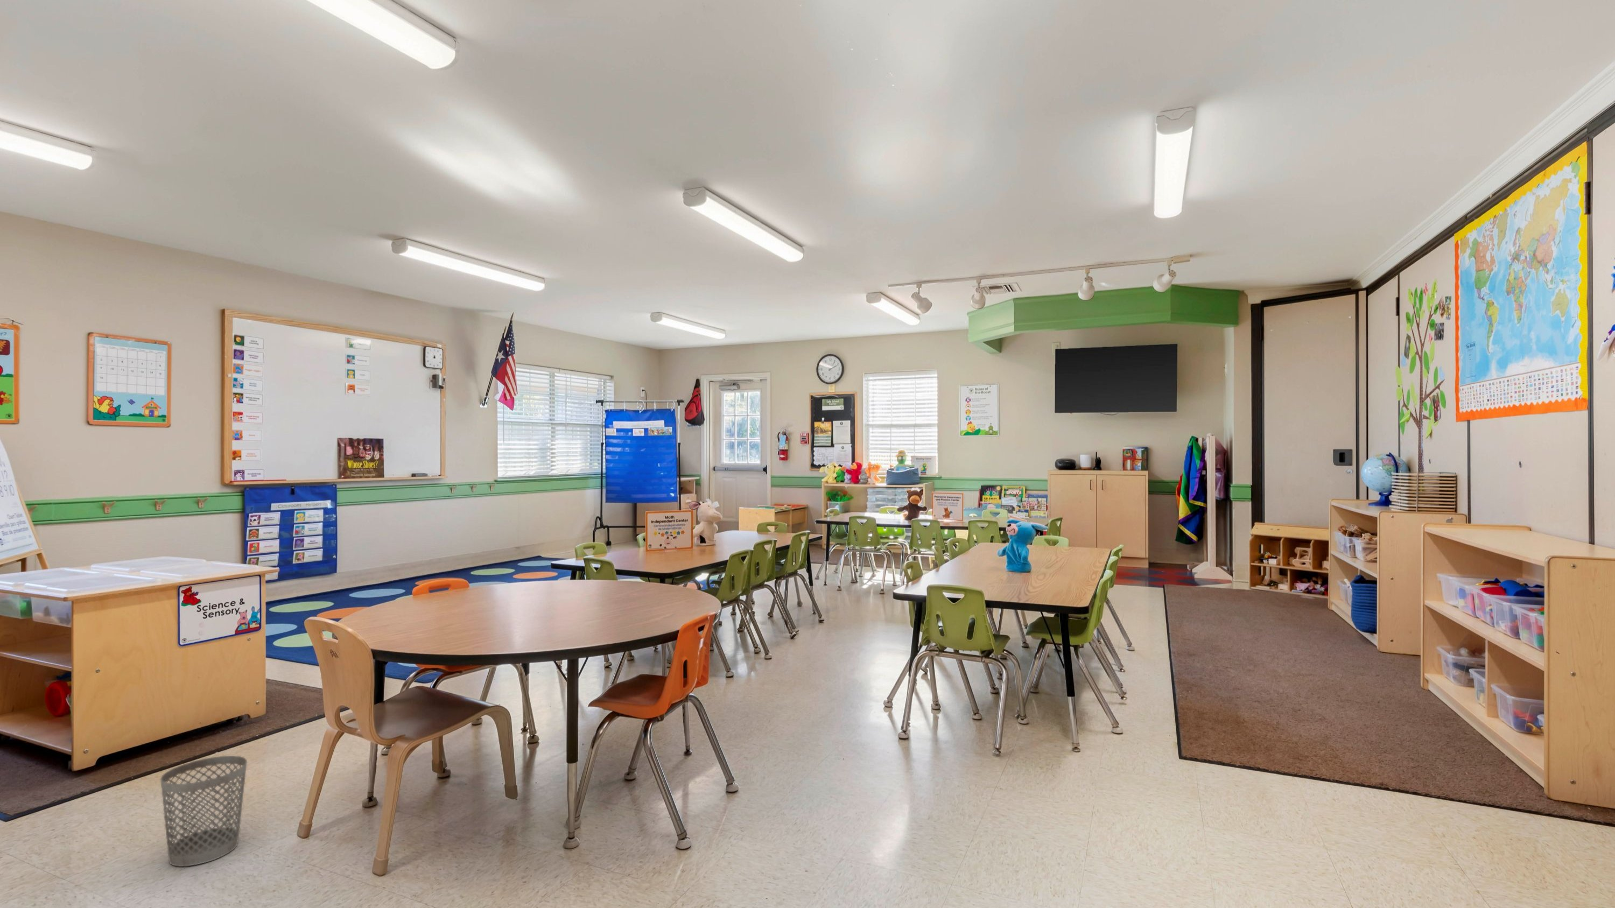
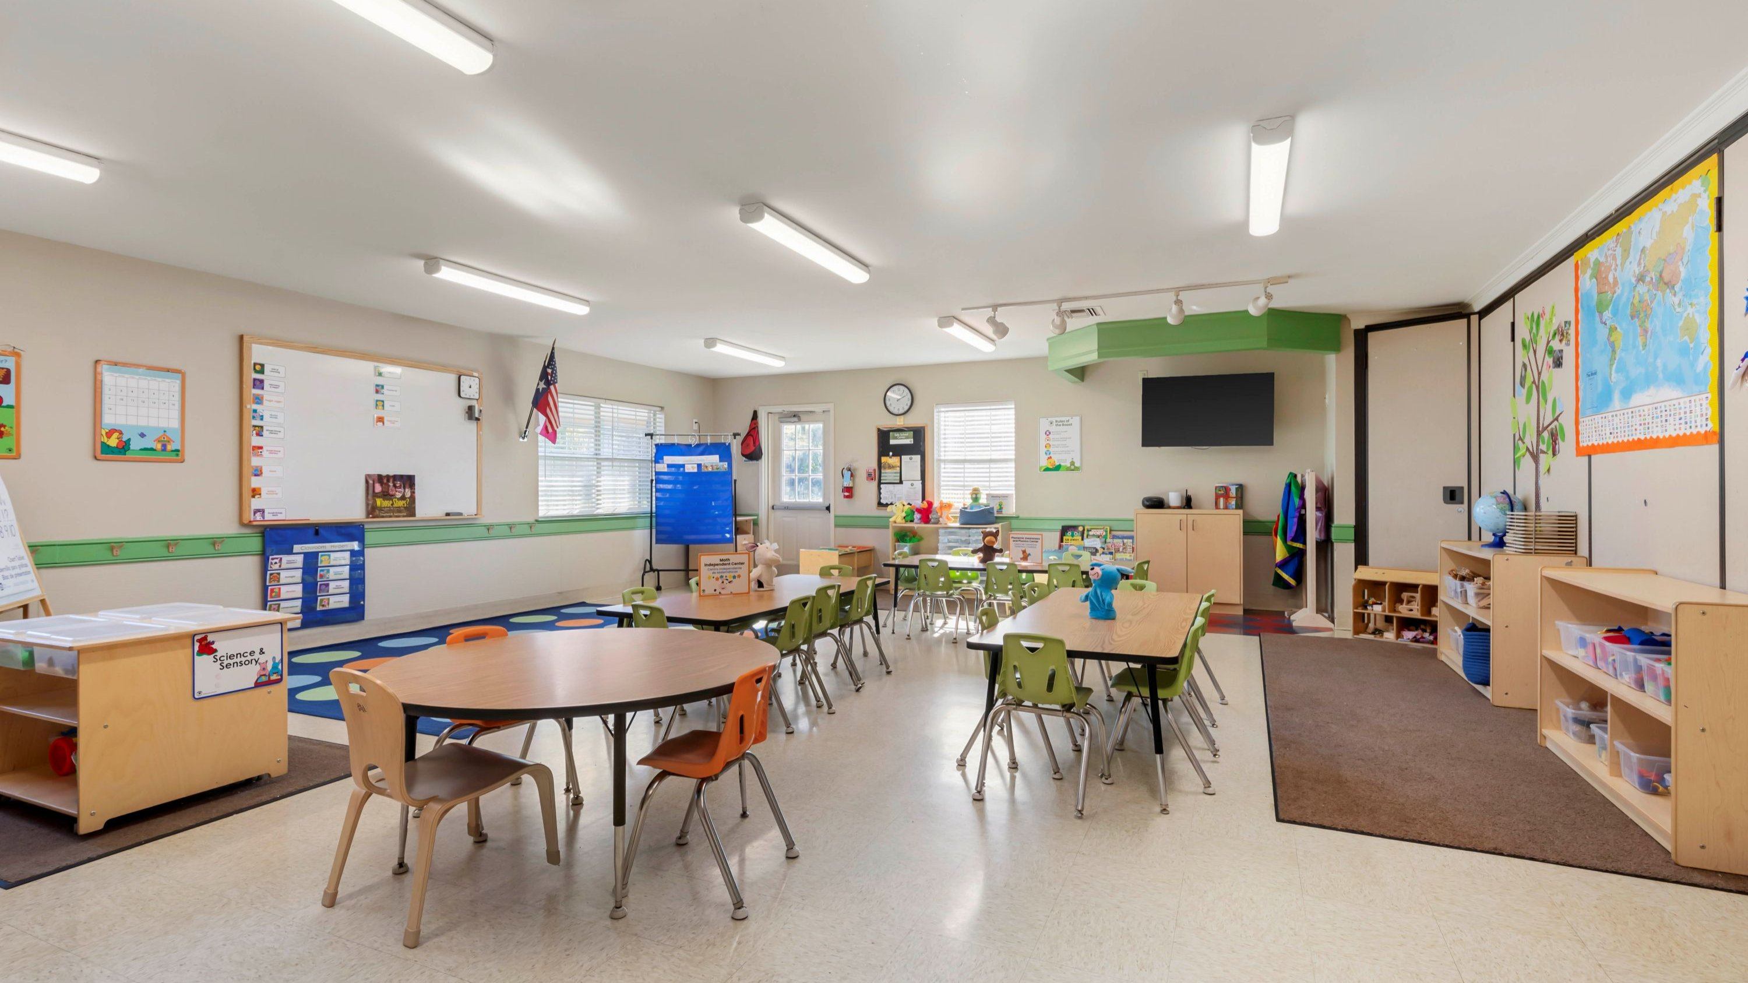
- wastebasket (204, 810)
